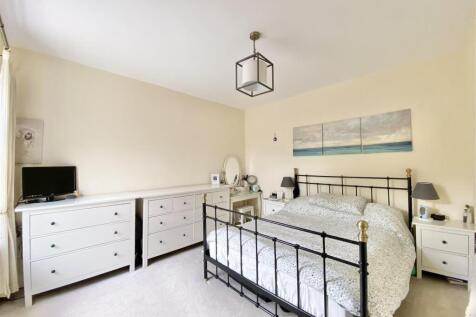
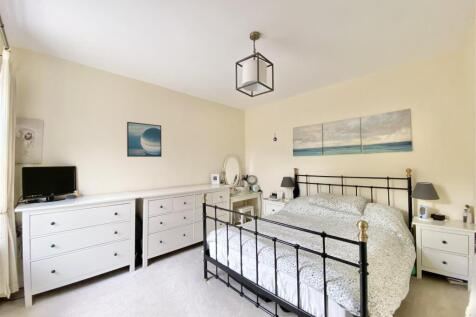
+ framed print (145, 140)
